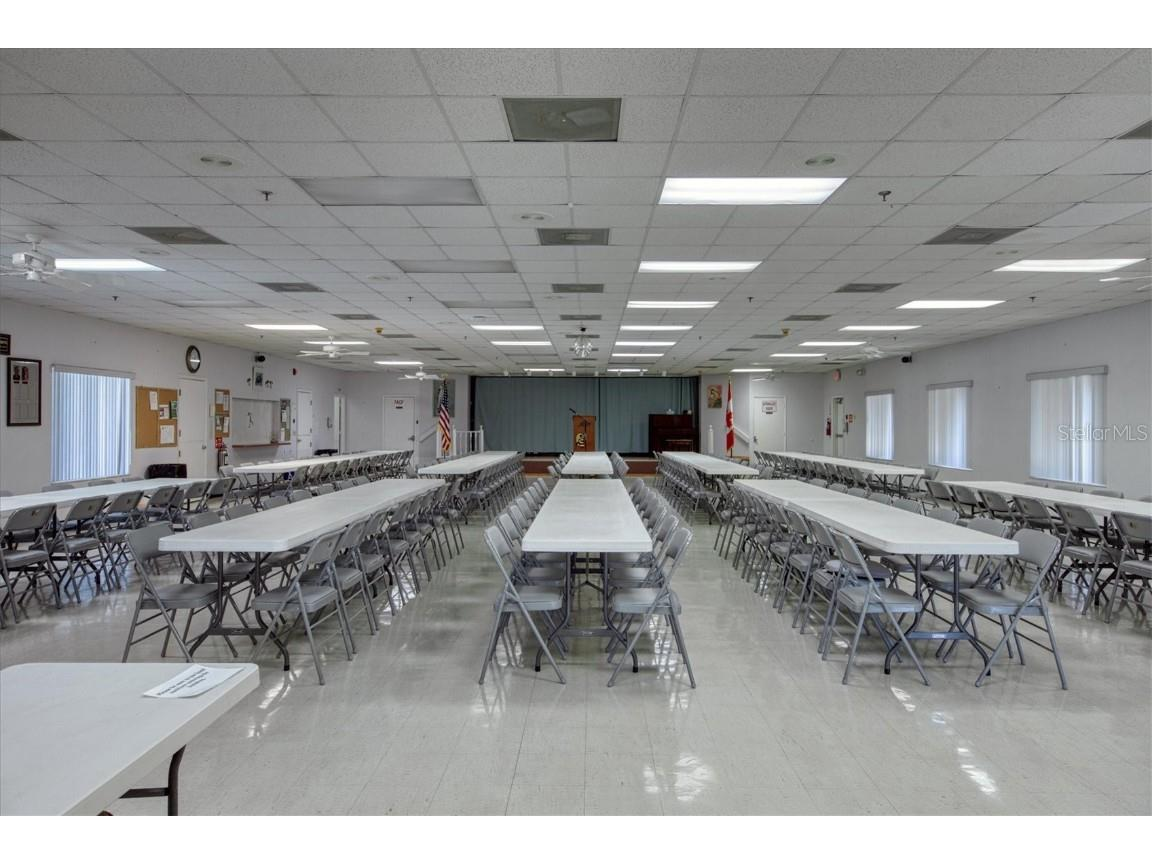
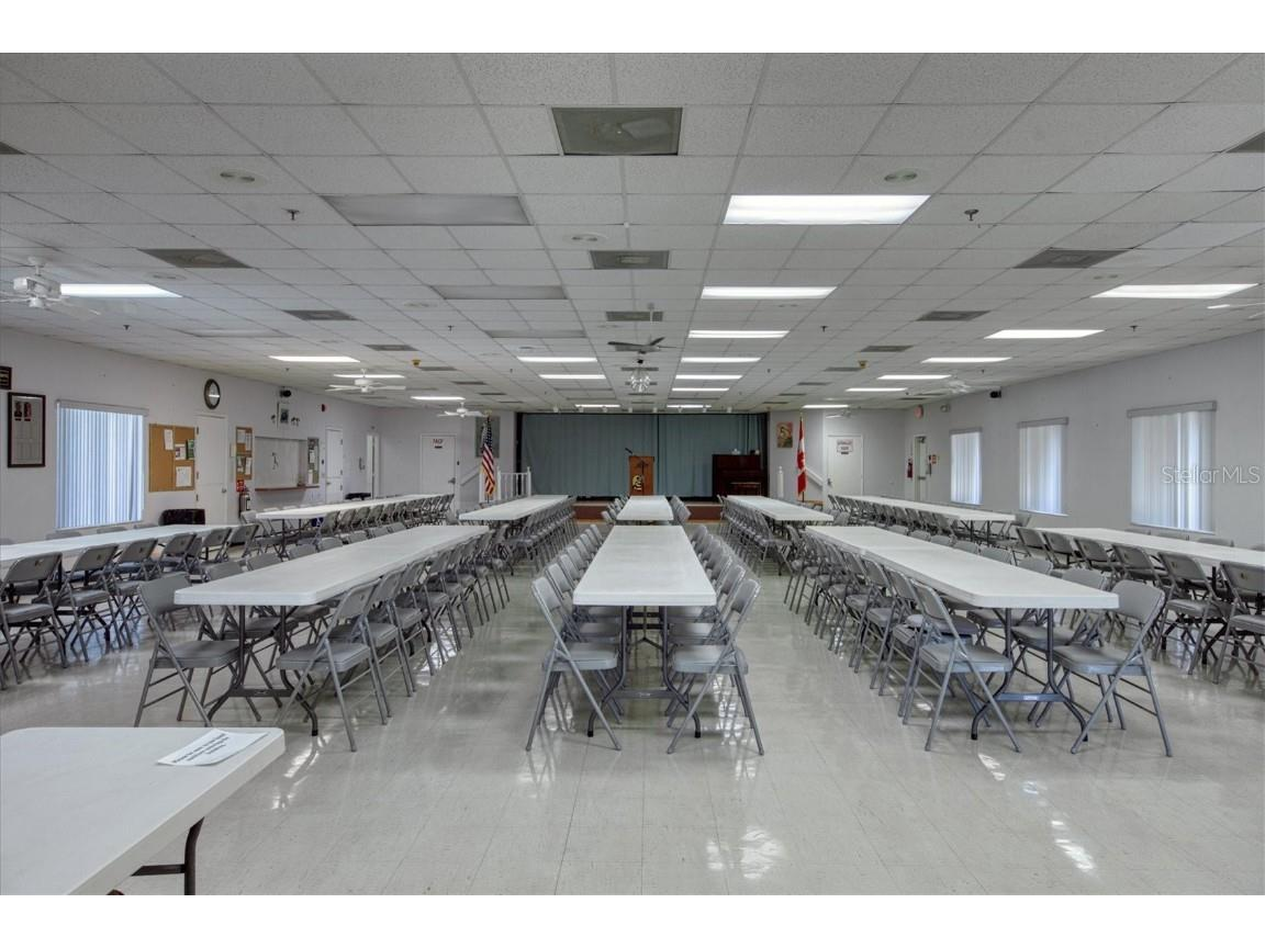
+ ceiling fan (650, 327)
